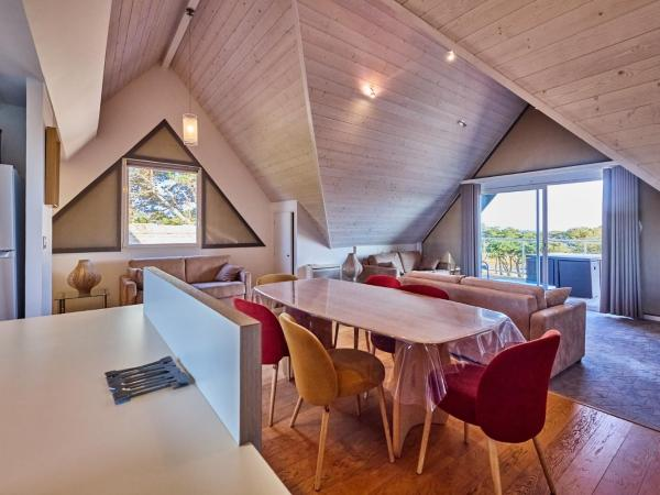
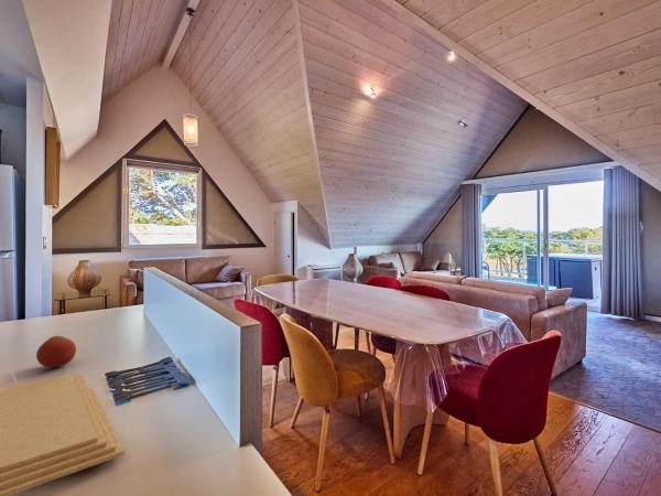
+ fruit (56, 351)
+ cutting board (51, 413)
